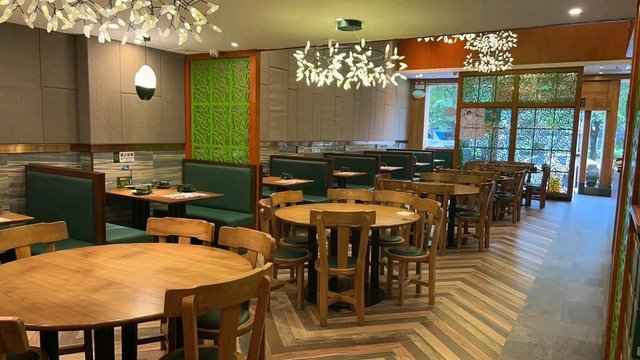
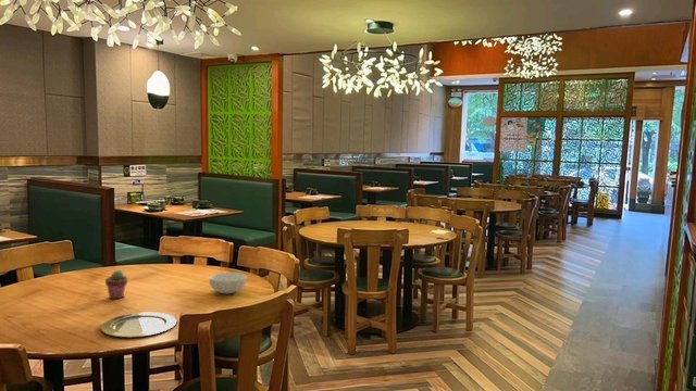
+ cereal bowl (227, 283)
+ potted succulent (116, 283)
+ plate (139, 324)
